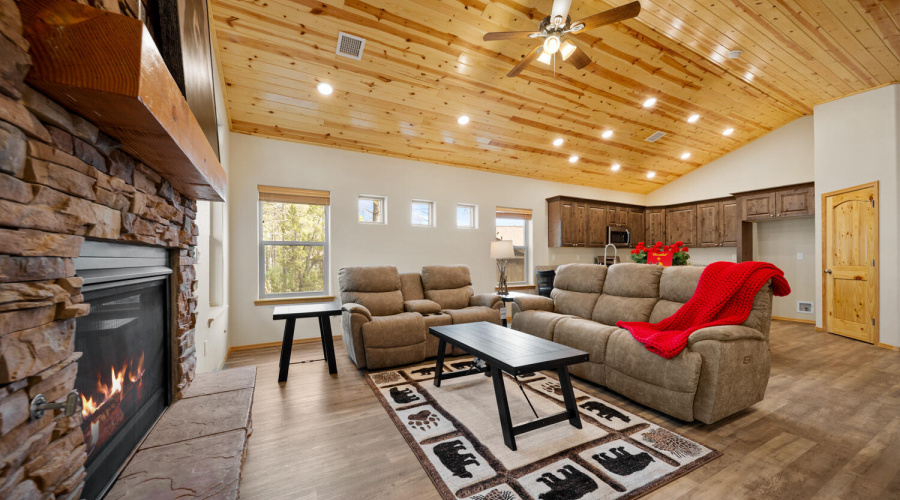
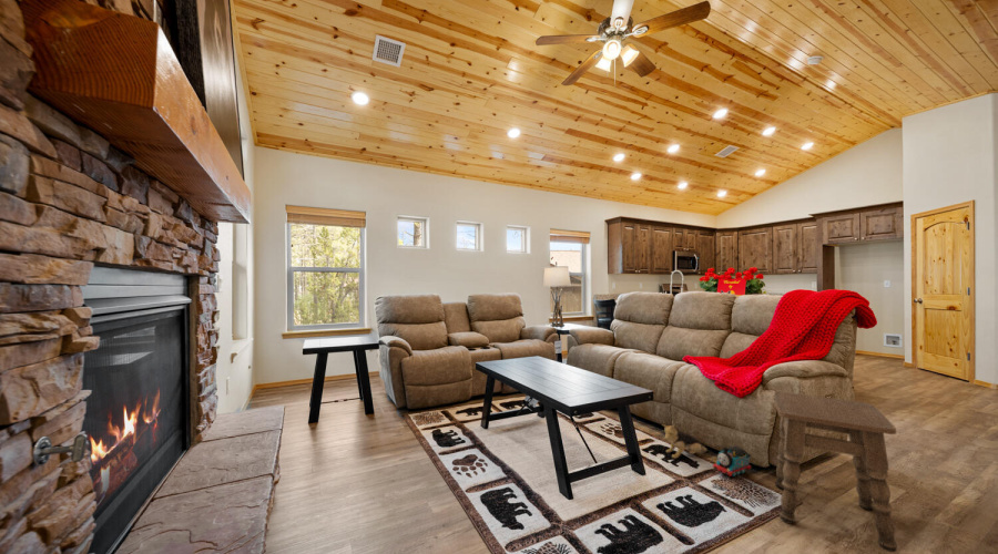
+ plush toy (684, 437)
+ side table (827, 450)
+ toy train (731, 459)
